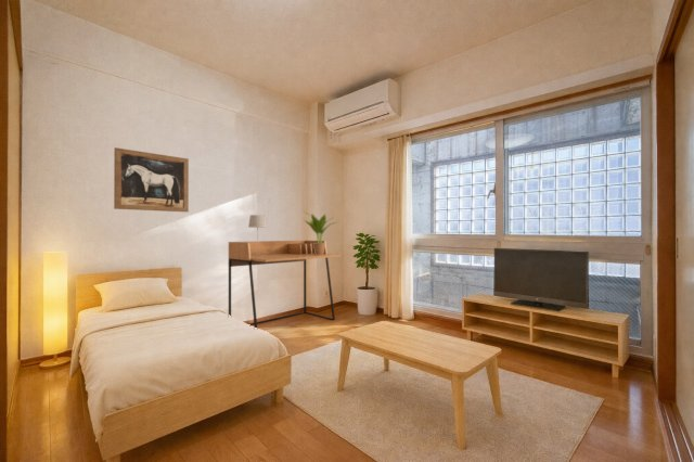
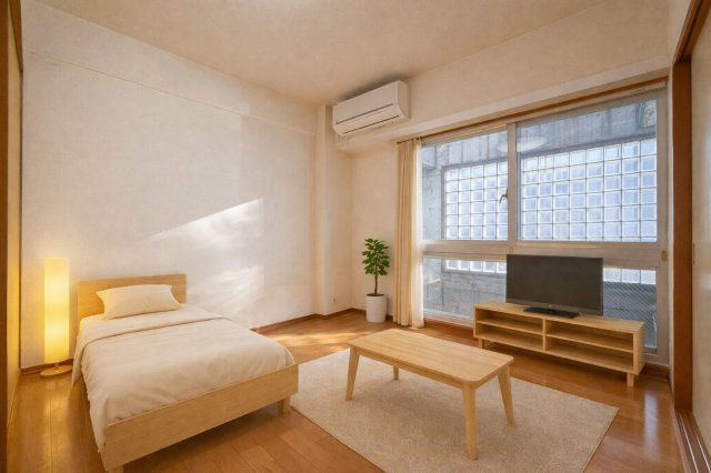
- table lamp (257, 235)
- wall art (153, 181)
- desk (304, 283)
- potted plant (318, 231)
